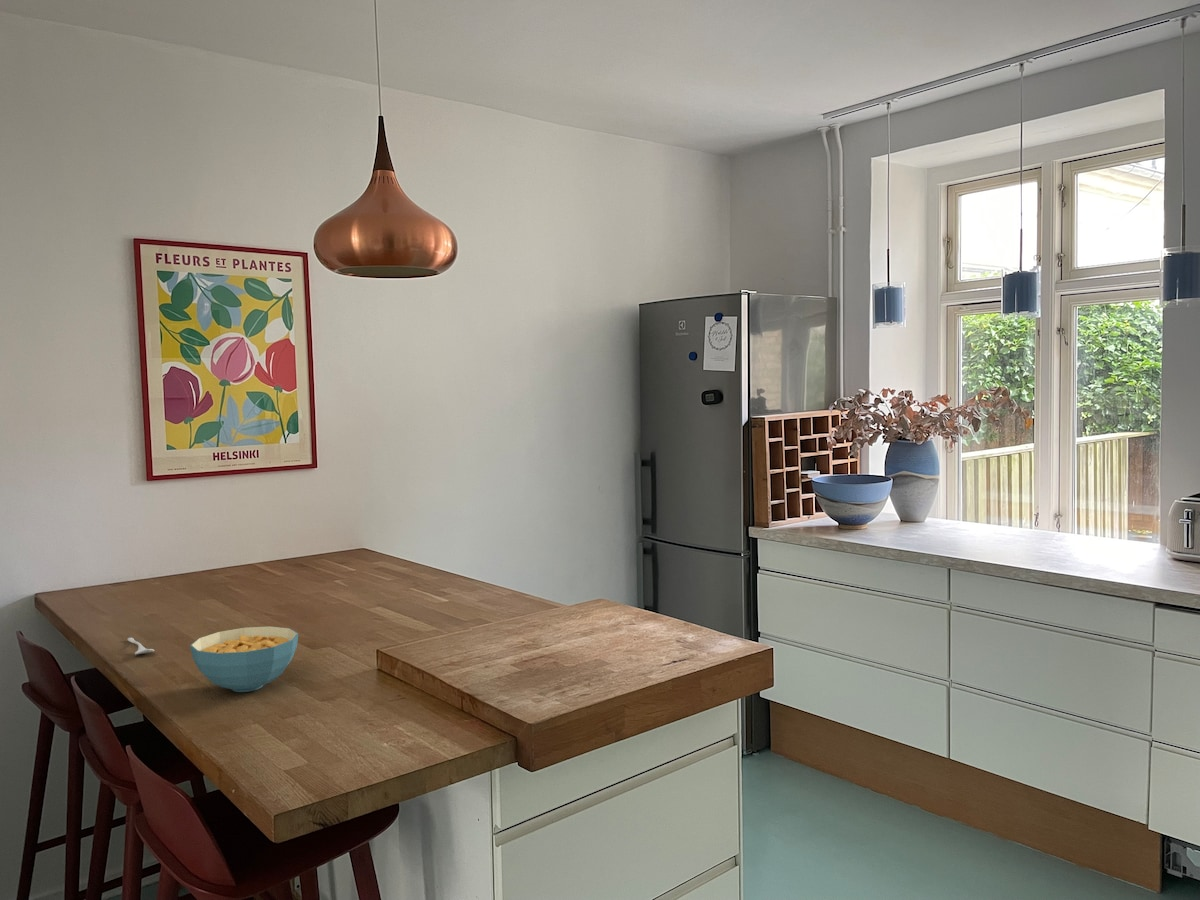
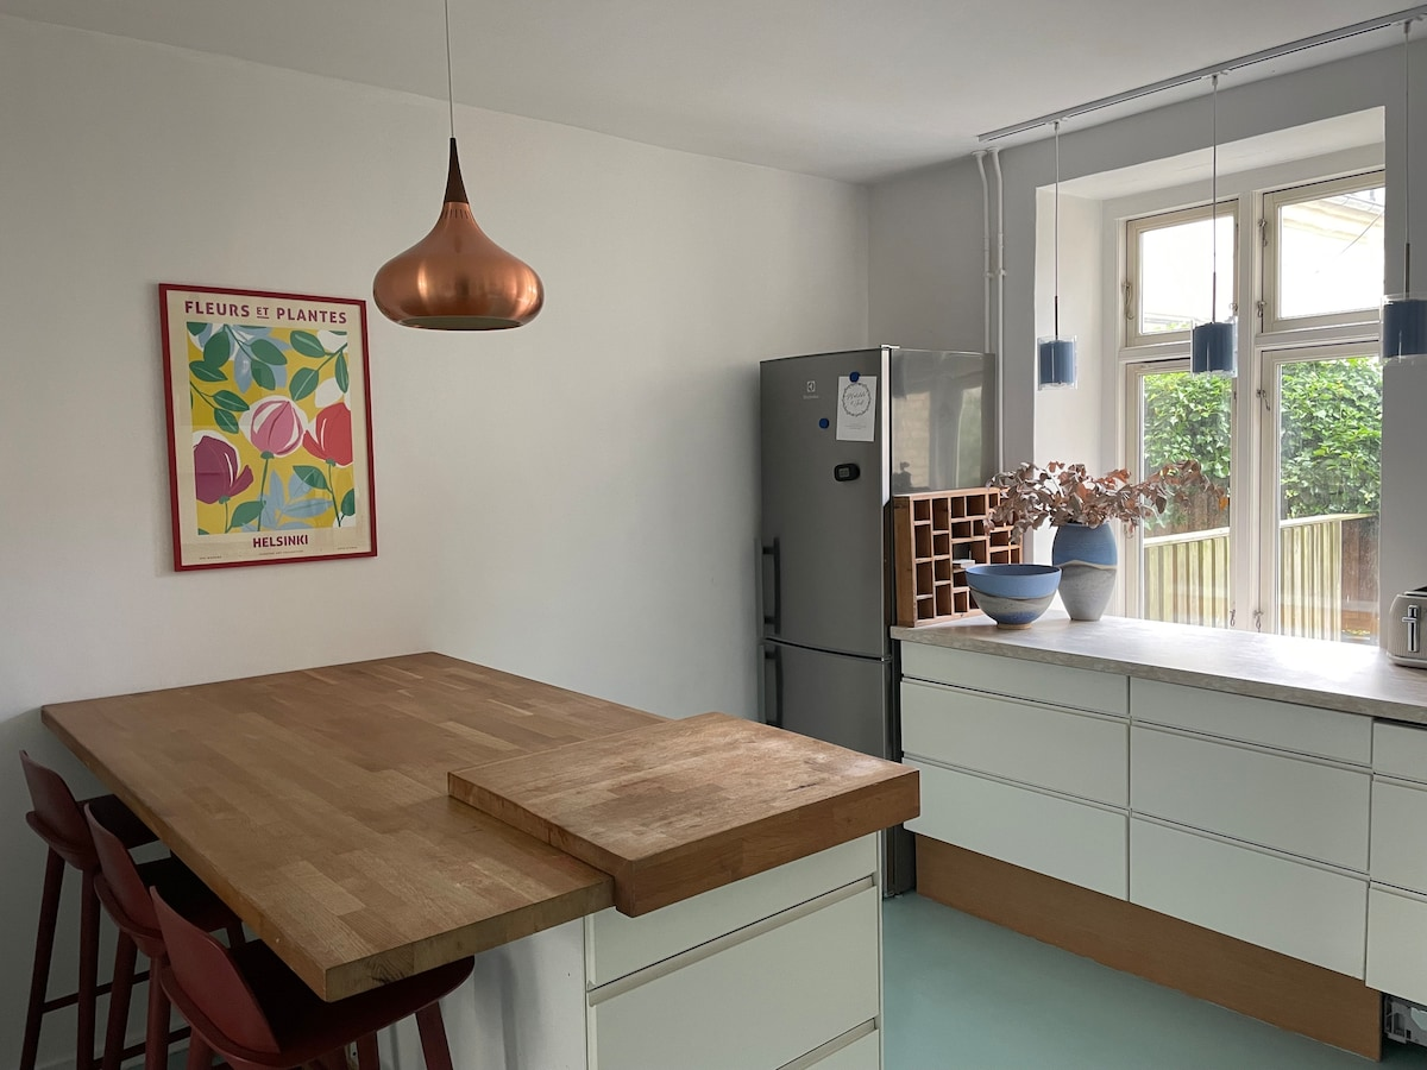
- spoon (138, 644)
- cereal bowl (246, 663)
